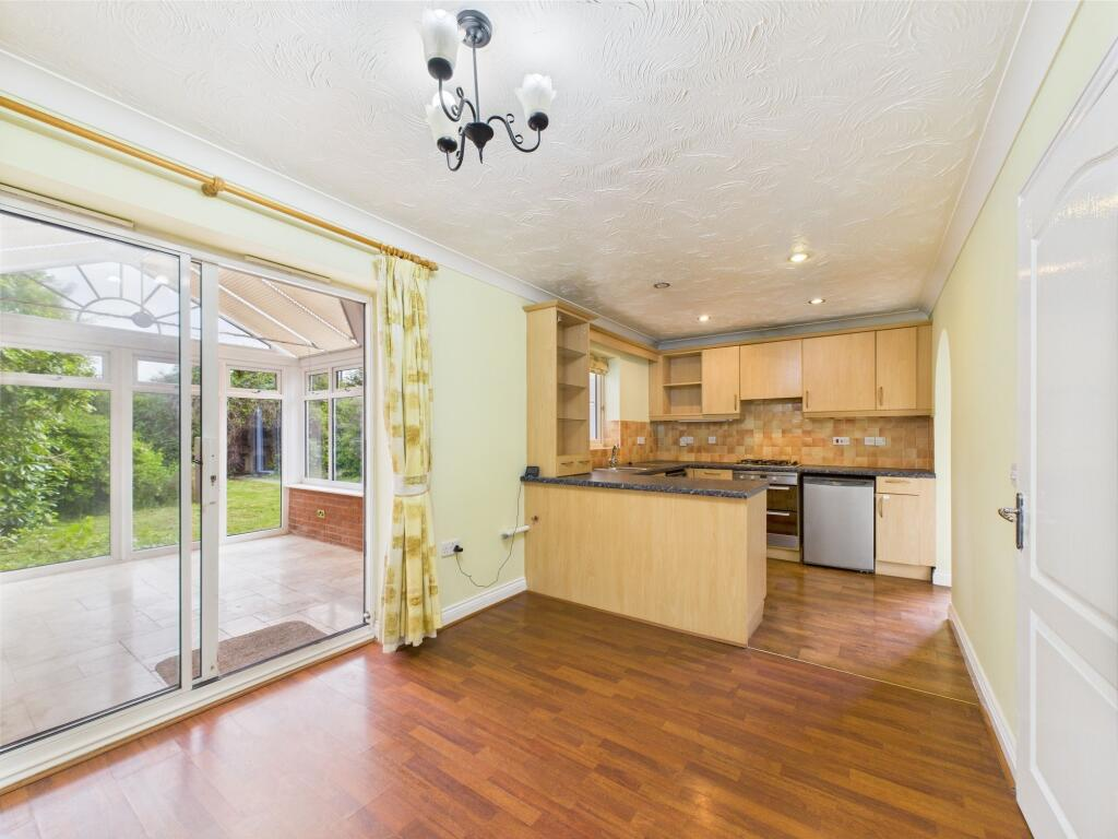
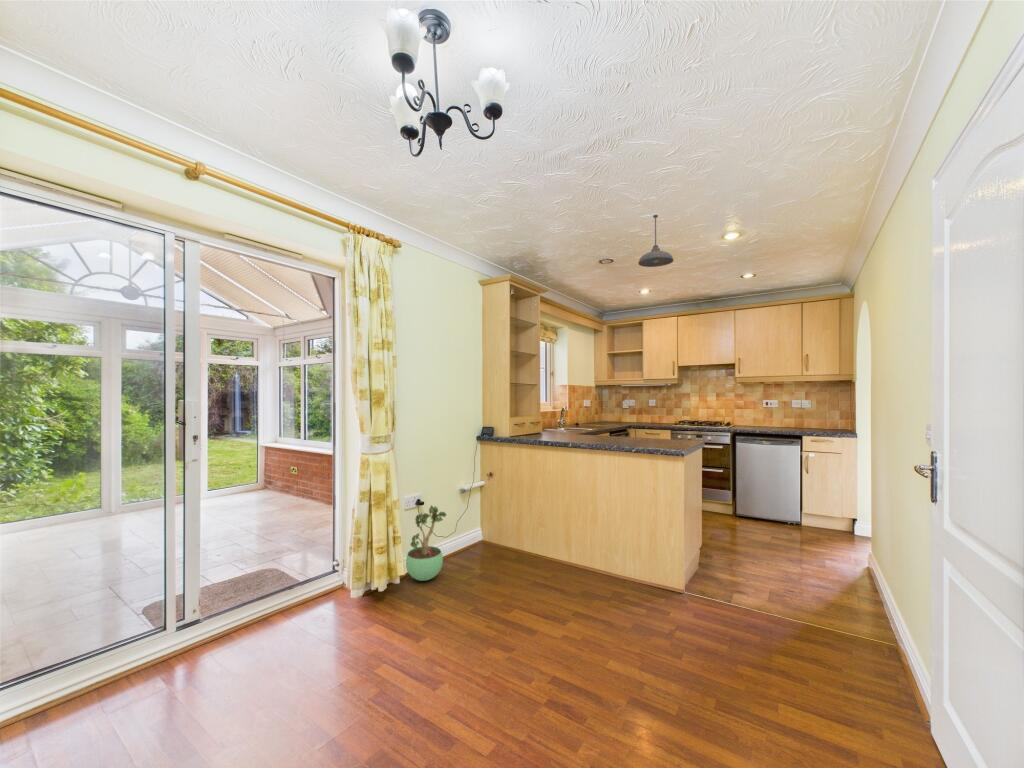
+ potted plant (425, 541)
+ pendant light (655, 238)
